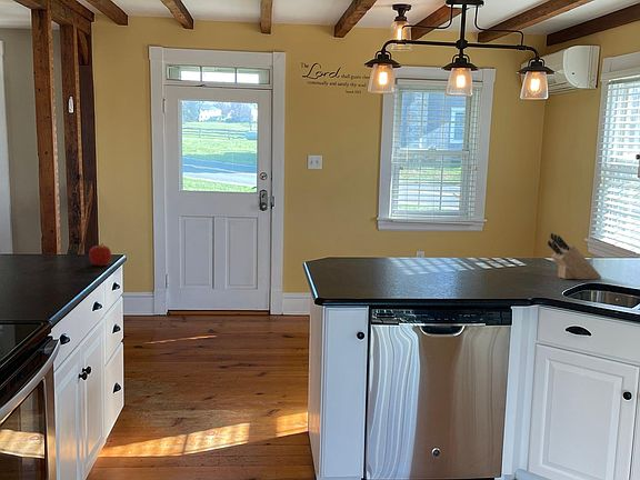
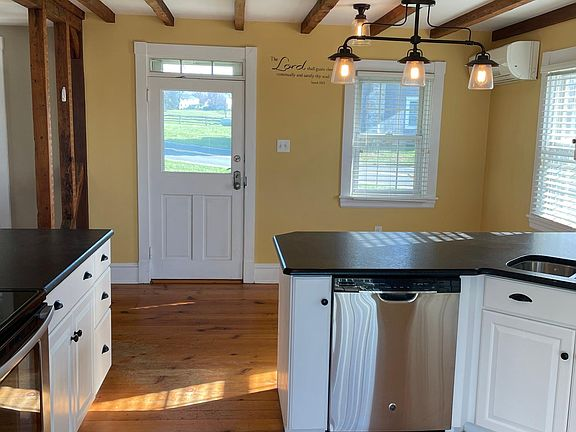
- apple (100, 253)
- knife block (573, 256)
